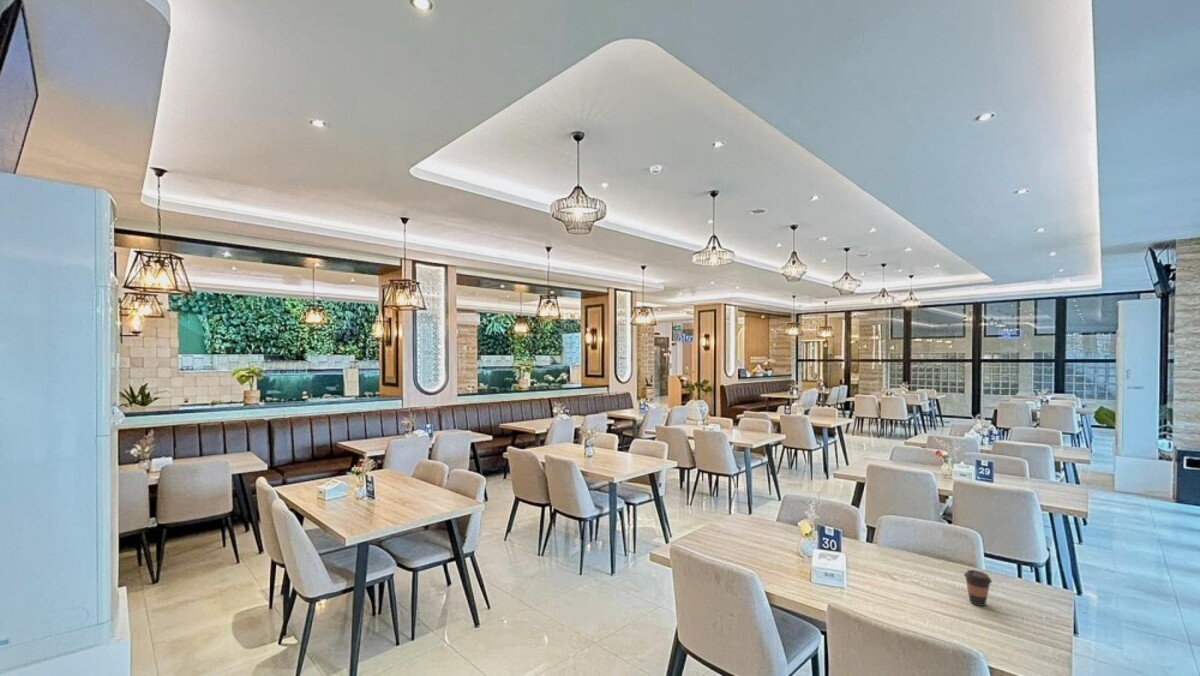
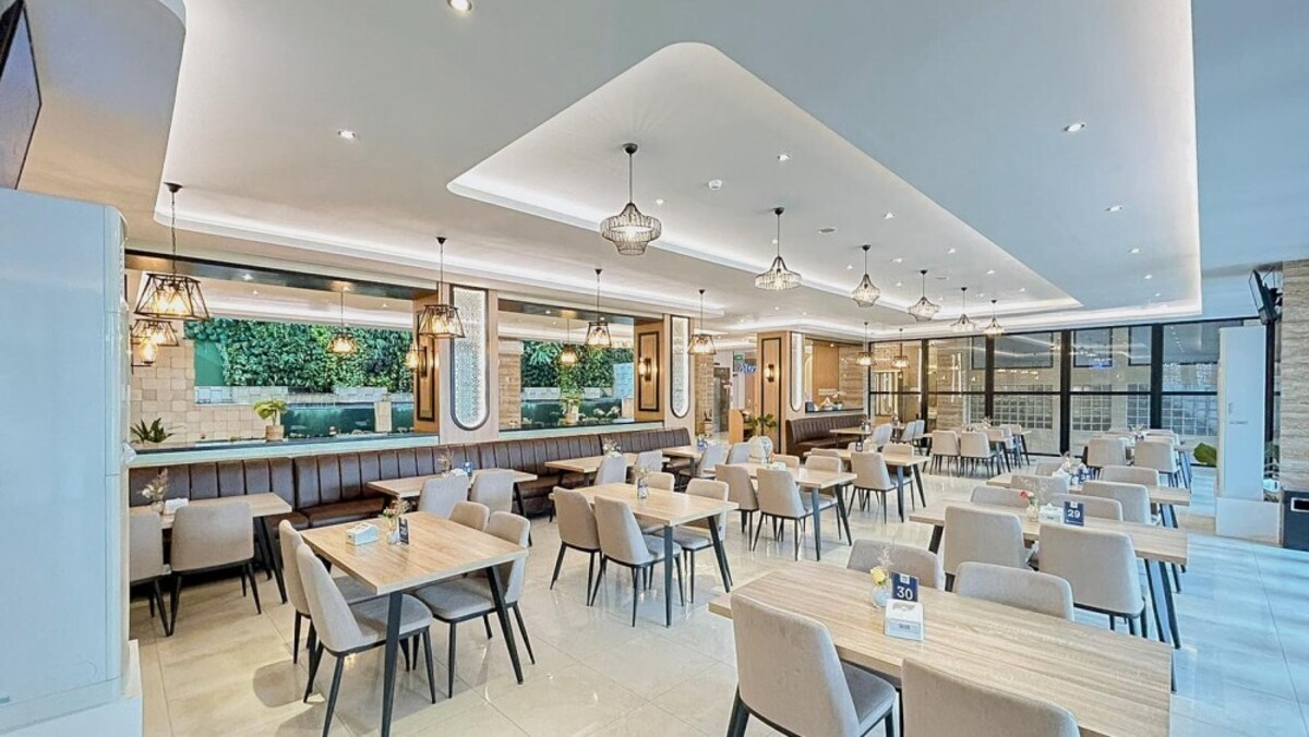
- coffee cup (977, 588)
